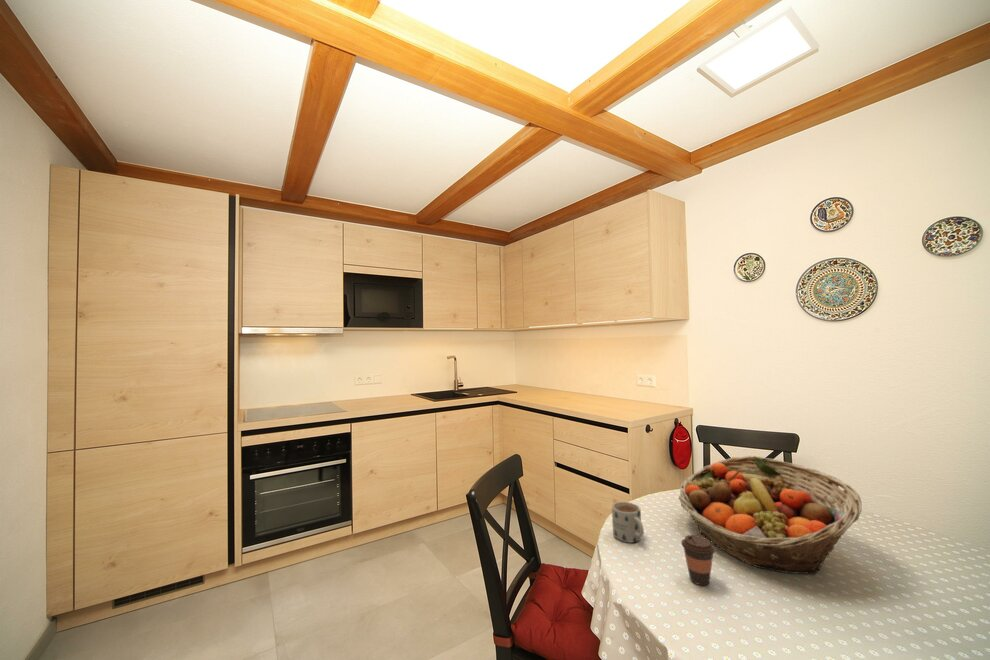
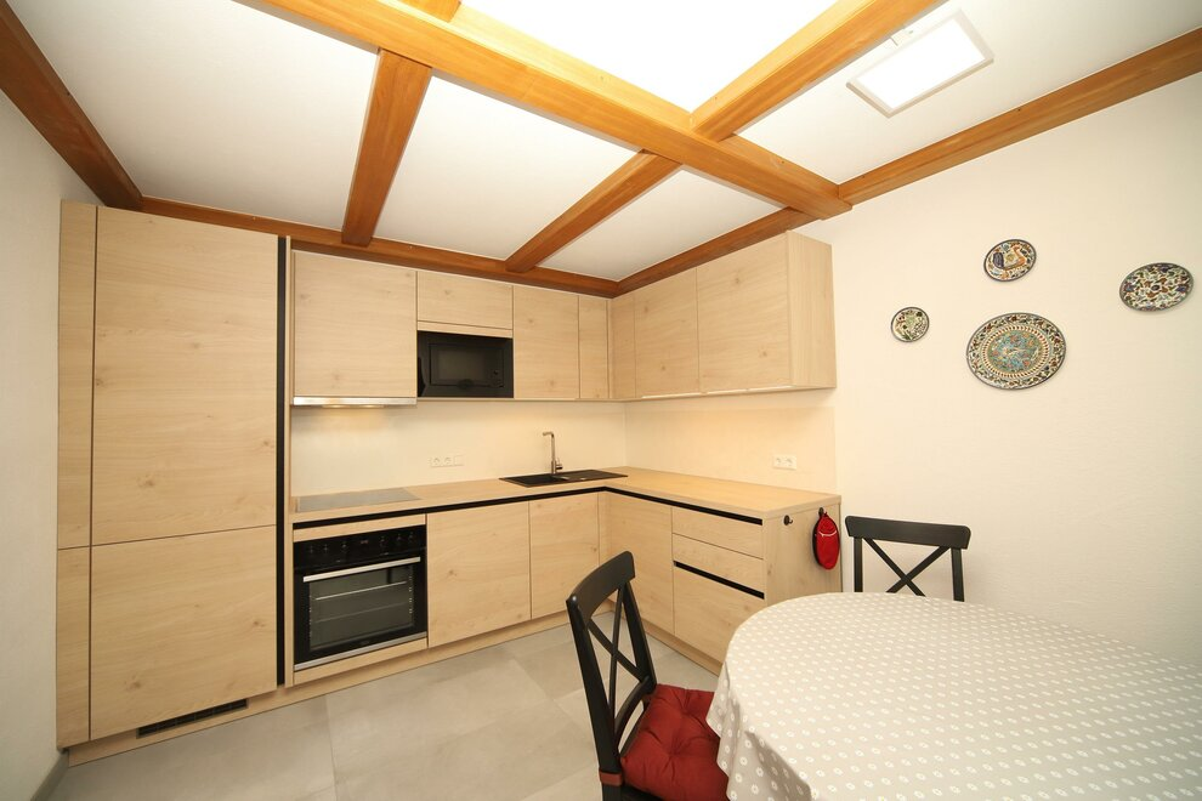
- mug (629, 523)
- coffee cup (698, 560)
- fruit basket (758, 506)
